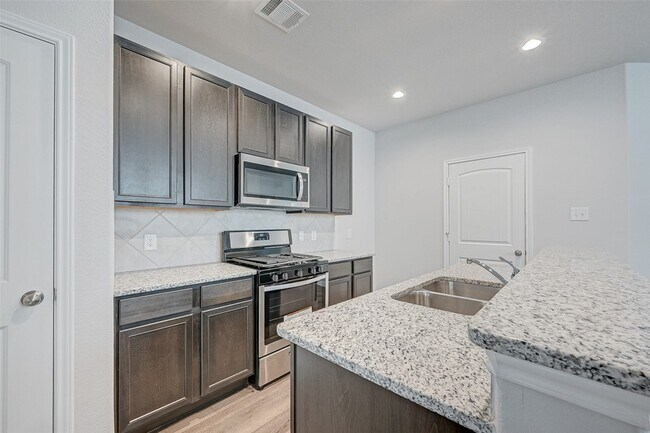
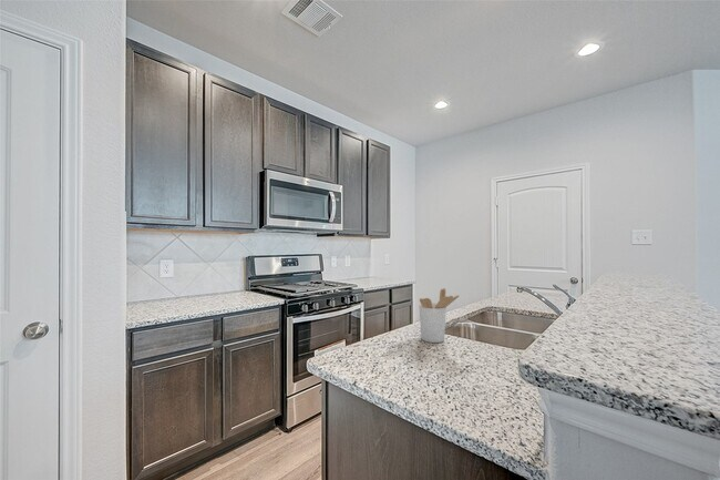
+ utensil holder (438, 315)
